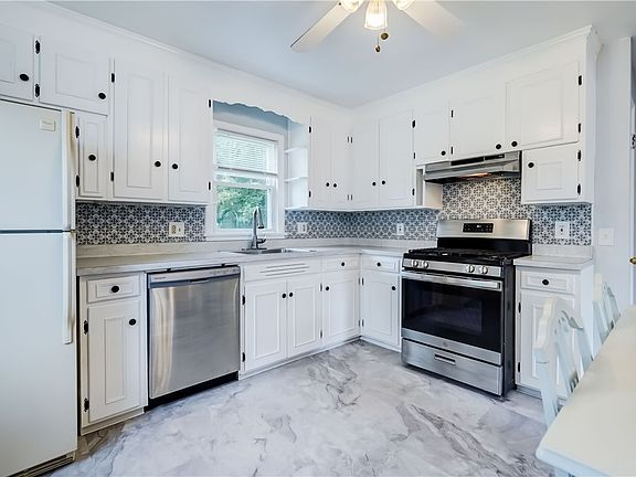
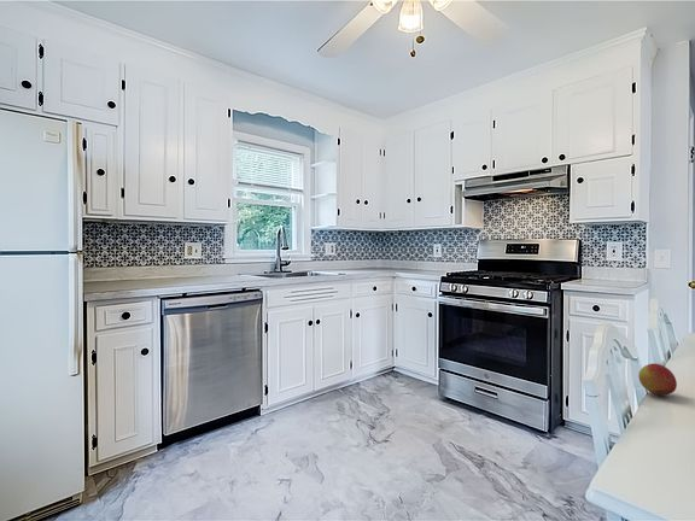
+ apple (656, 379)
